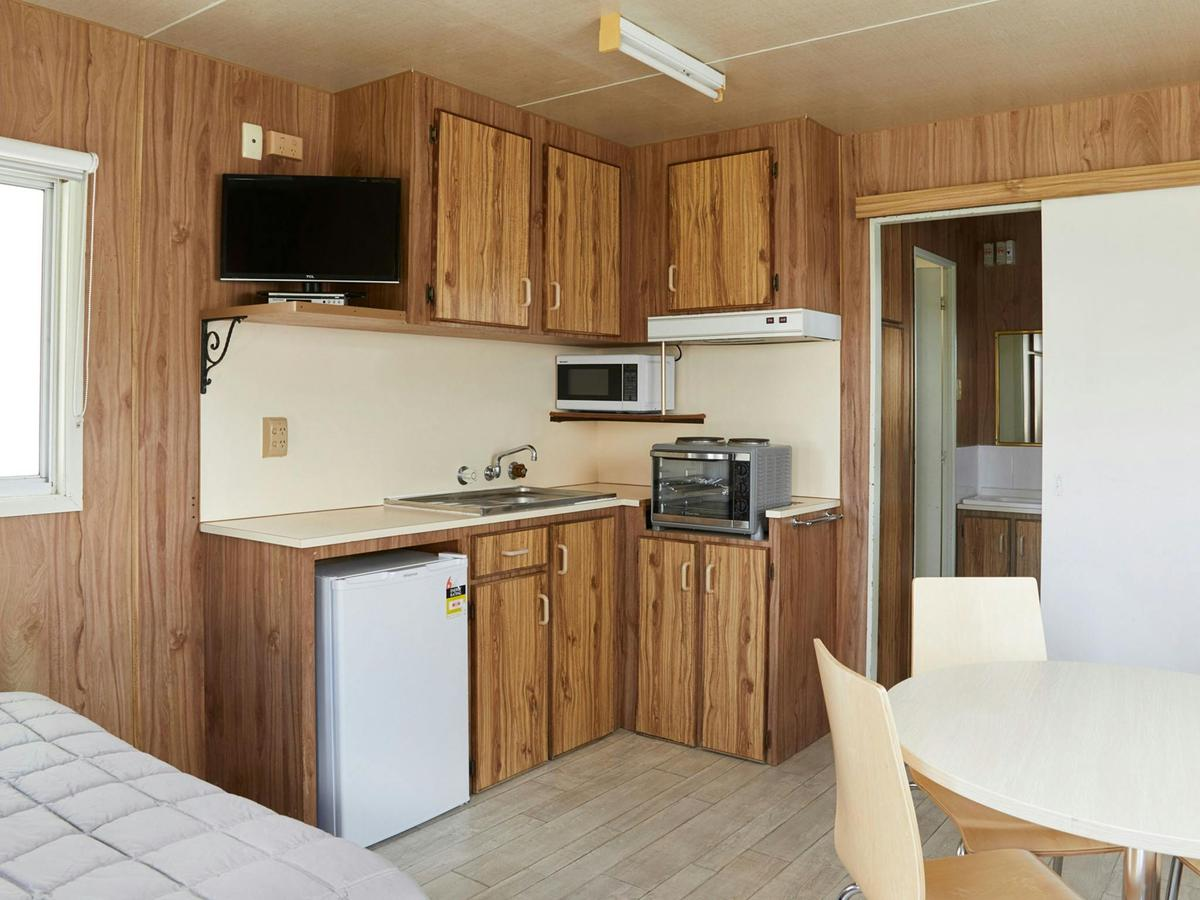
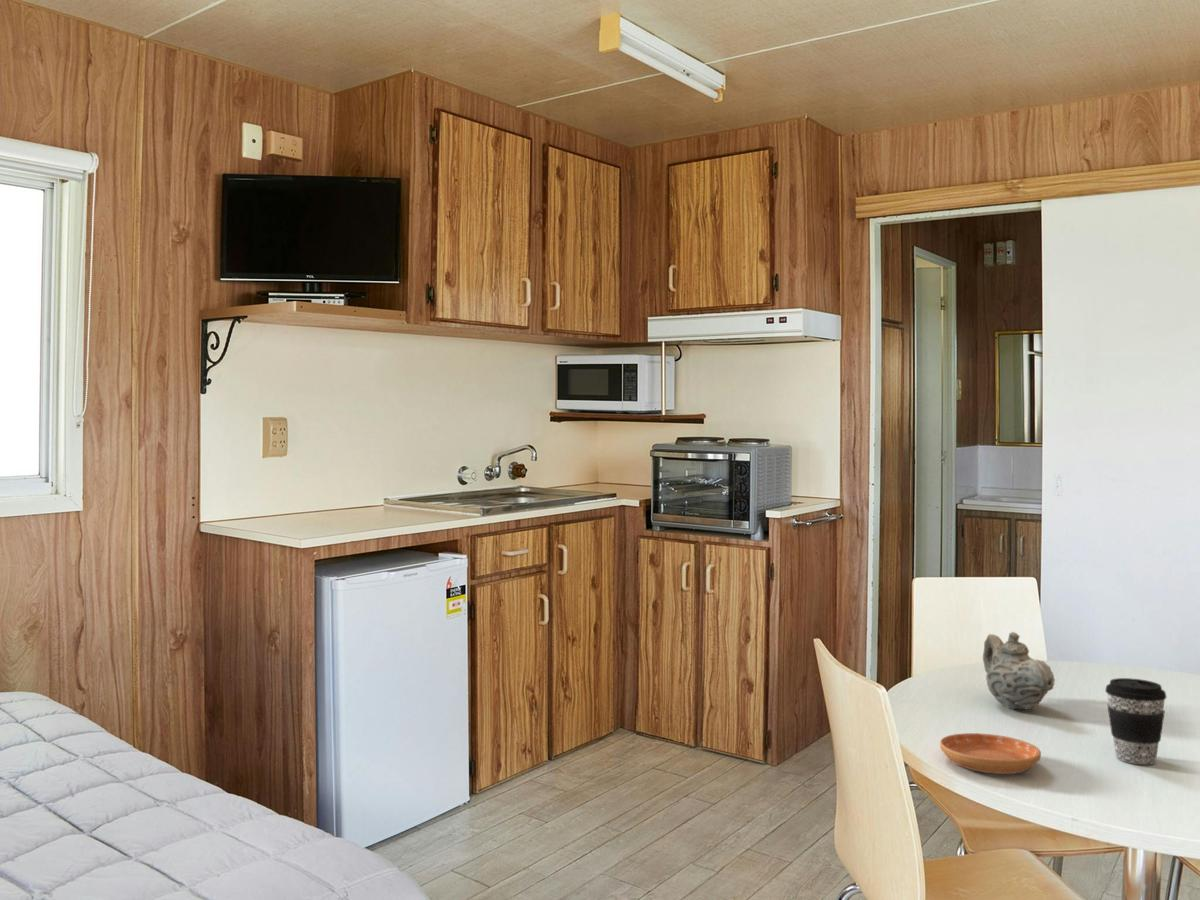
+ teapot (1014, 668)
+ saucer (989, 754)
+ coffee cup (1135, 721)
